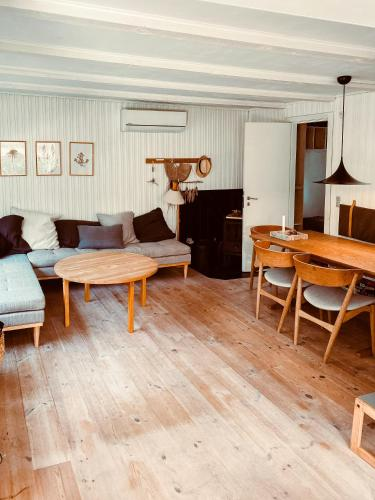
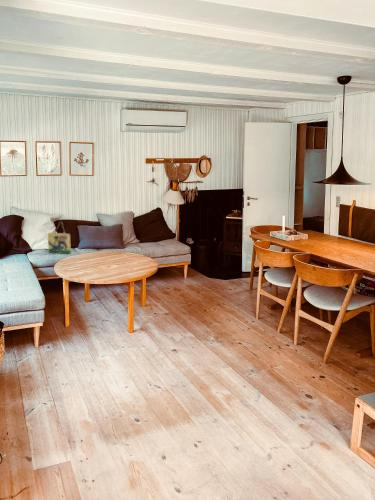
+ home sign (59, 237)
